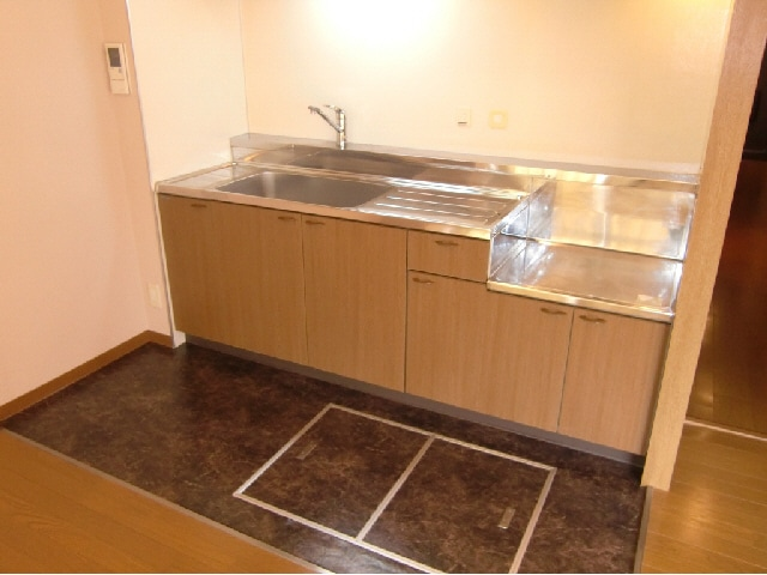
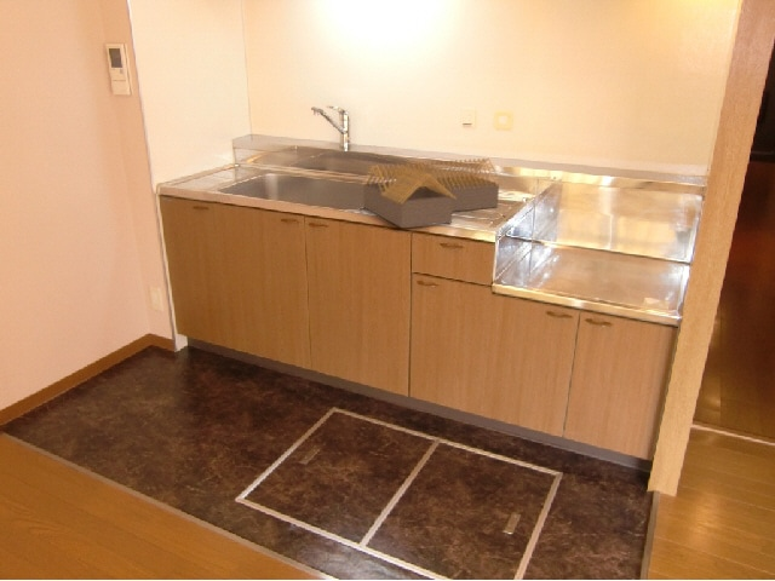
+ architectural model (441, 188)
